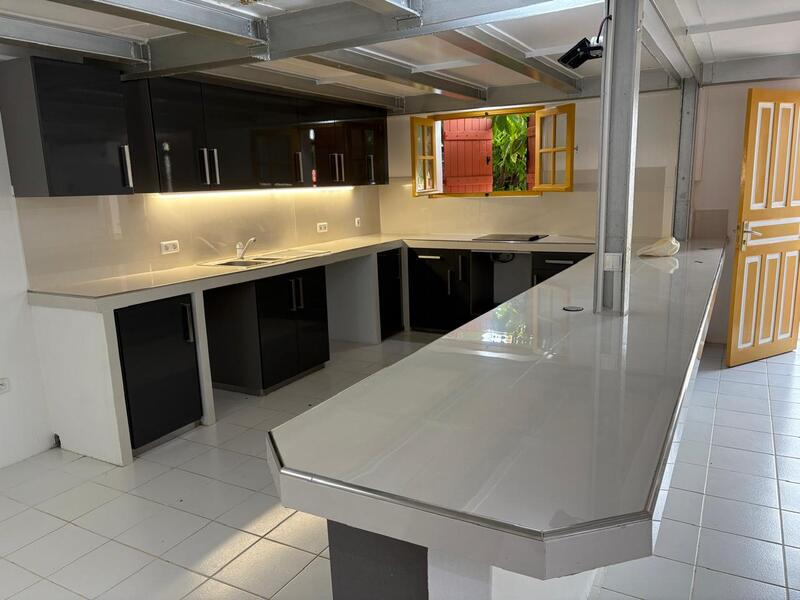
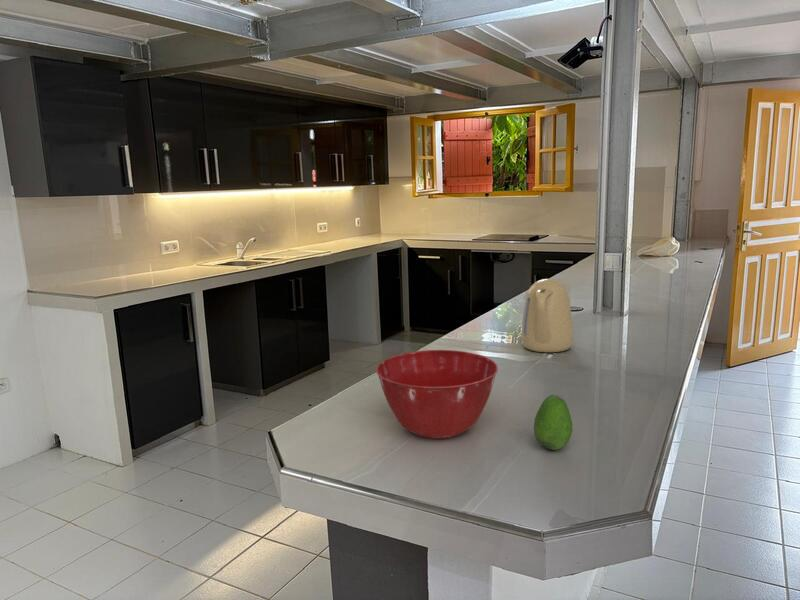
+ mixing bowl (436, 397)
+ kettle (547, 314)
+ fruit (553, 421)
